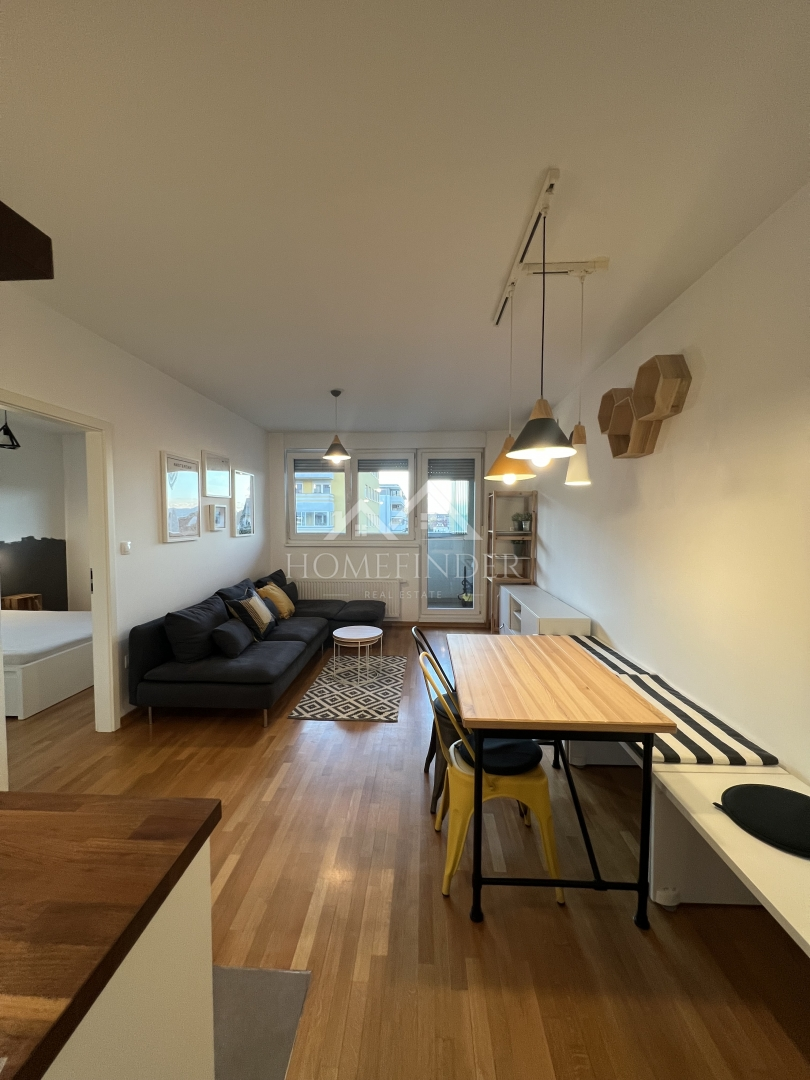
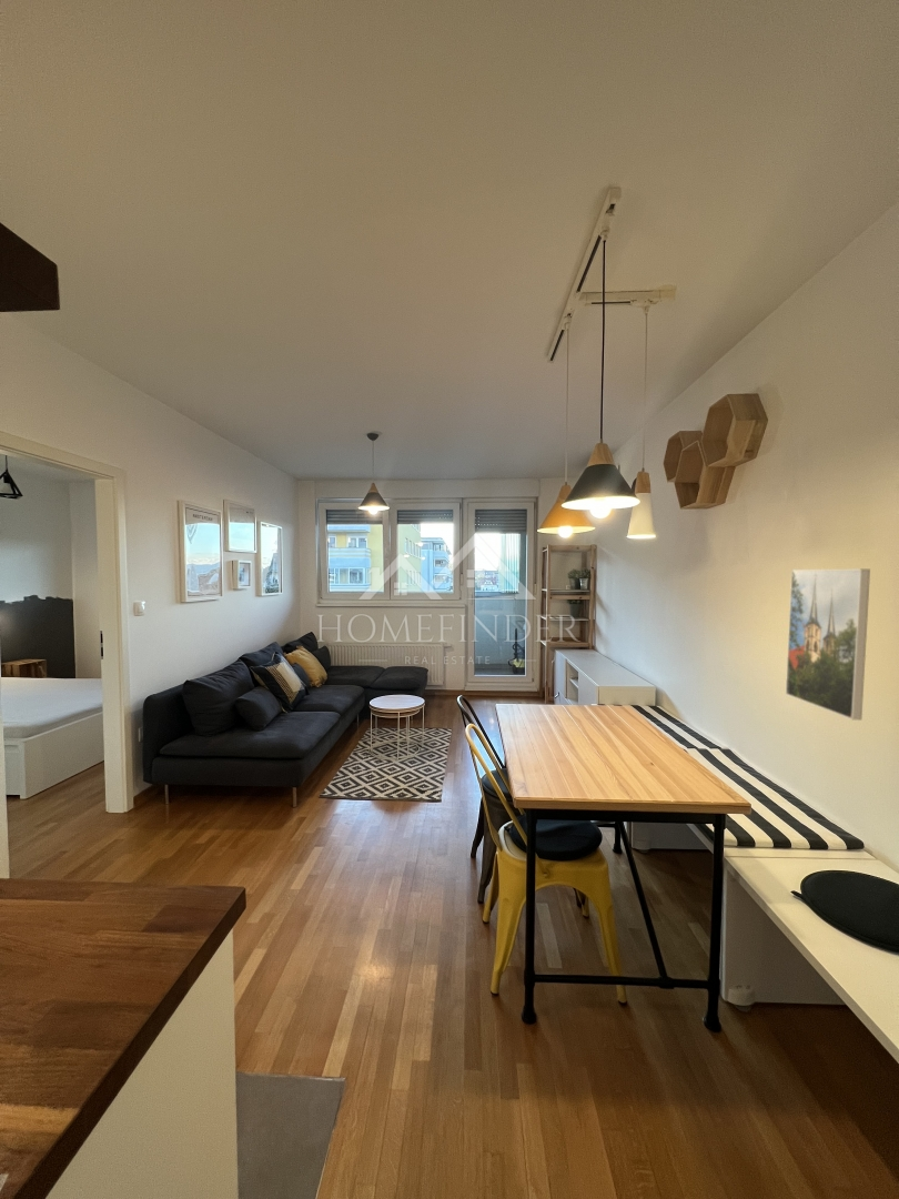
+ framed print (824, 637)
